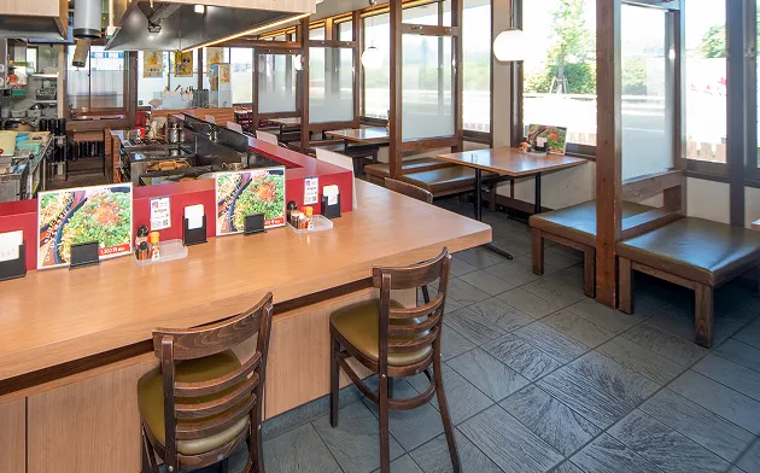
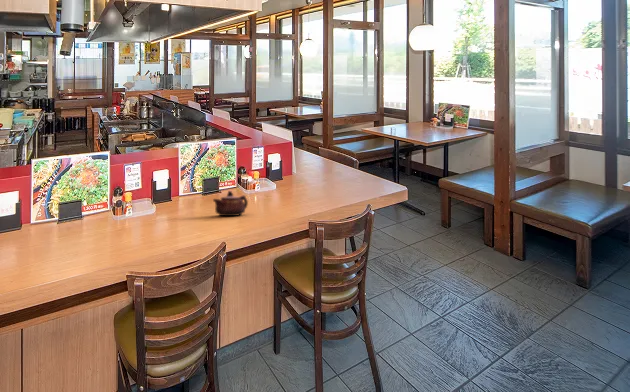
+ teapot (231, 202)
